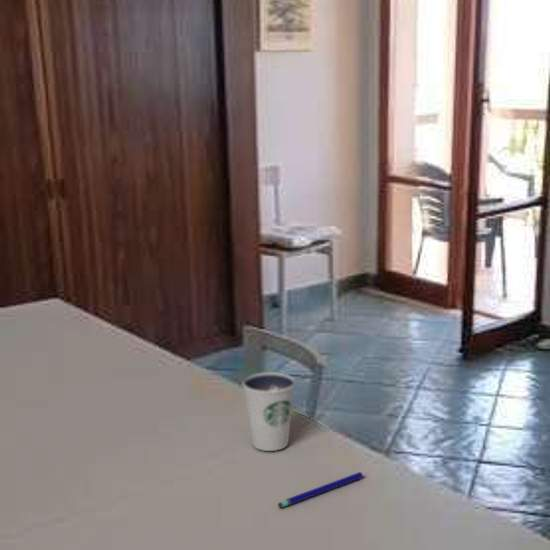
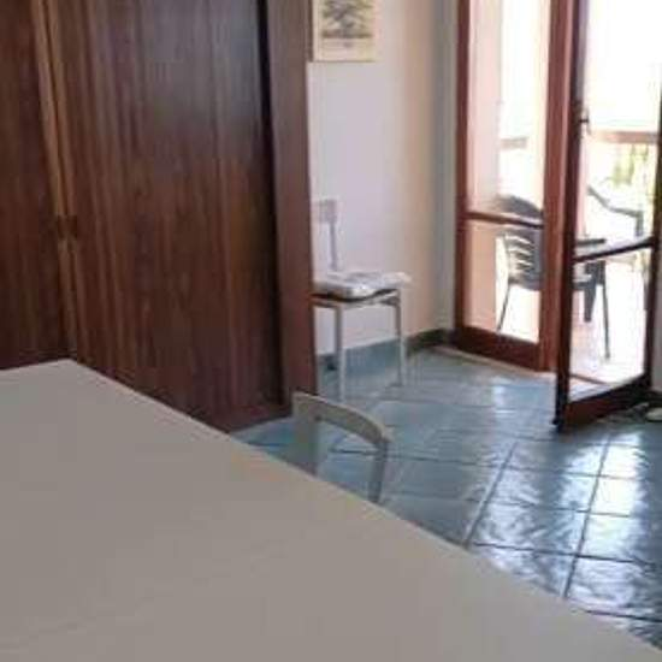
- pen (321, 489)
- dixie cup (269, 413)
